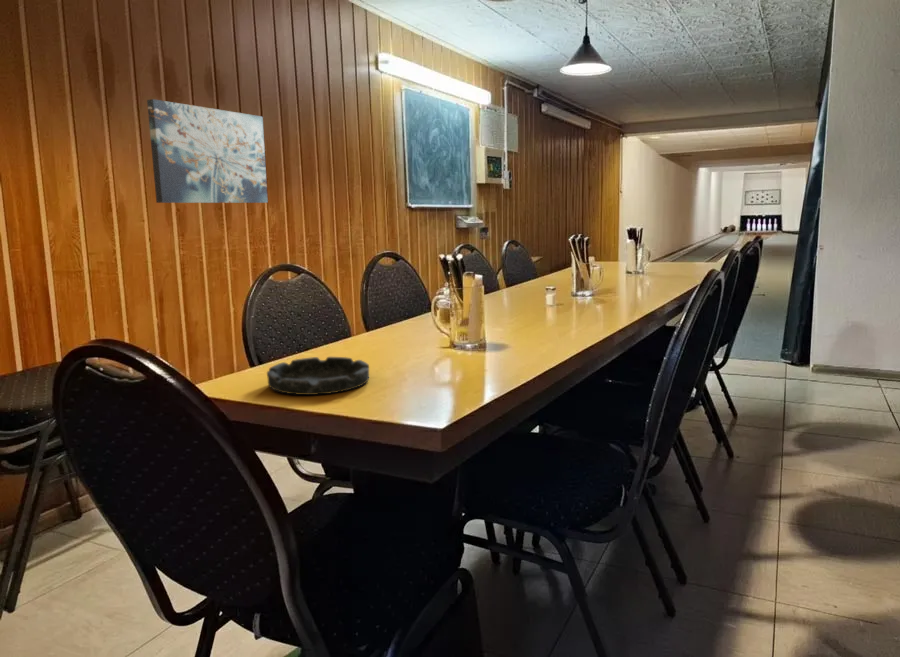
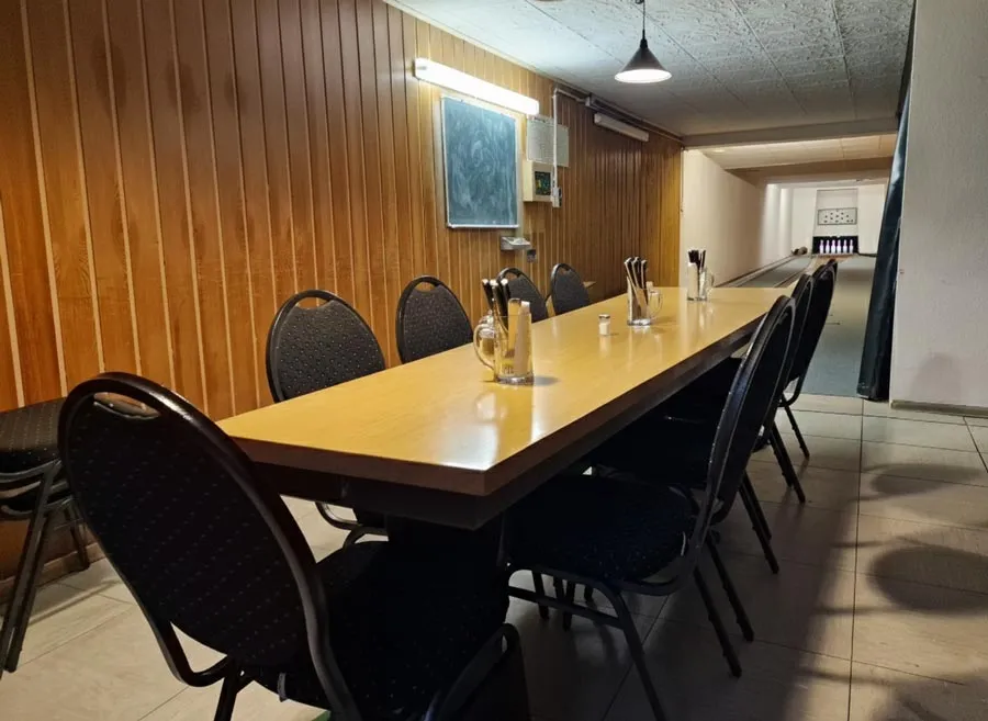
- ashtray (319, 375)
- wall art (213, 156)
